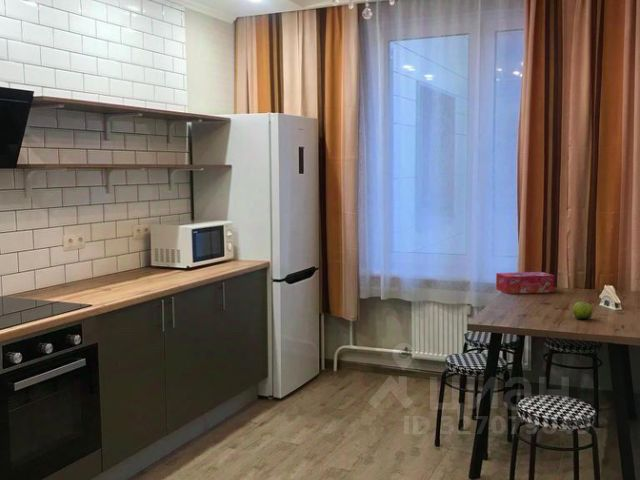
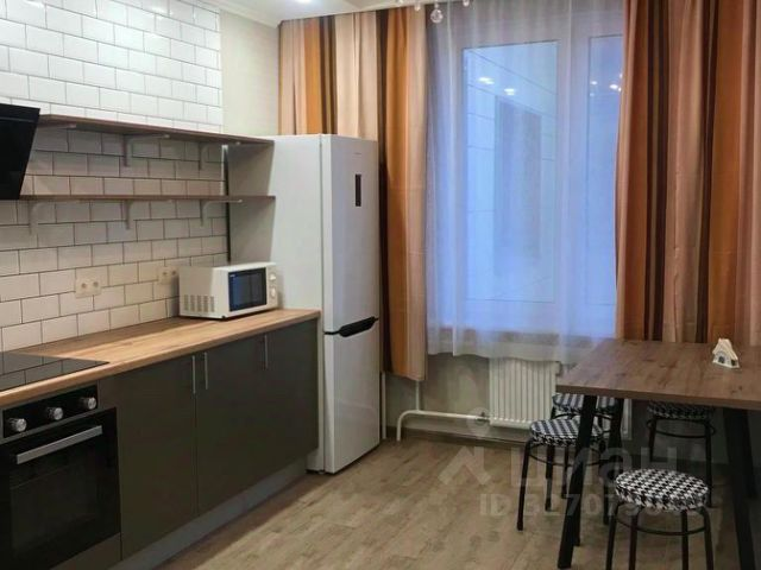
- tissue box (524, 282)
- fruit (582, 309)
